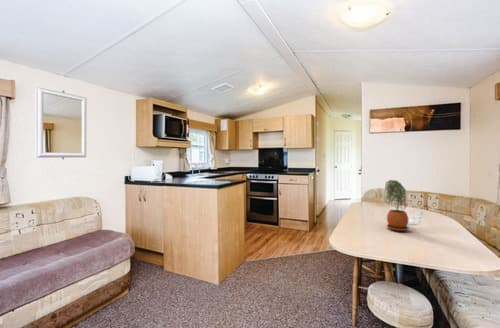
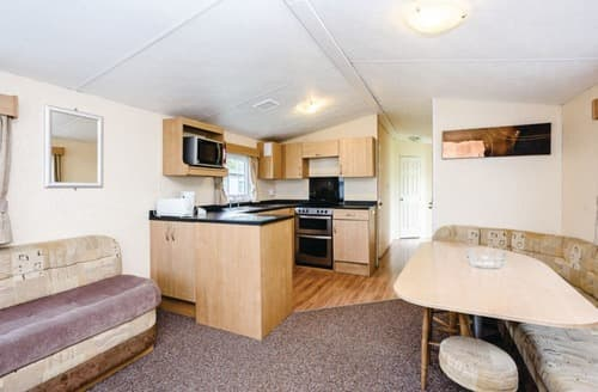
- potted plant (395, 203)
